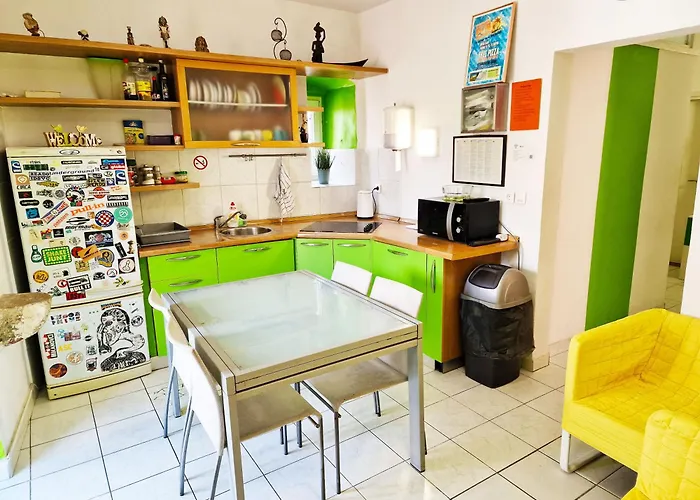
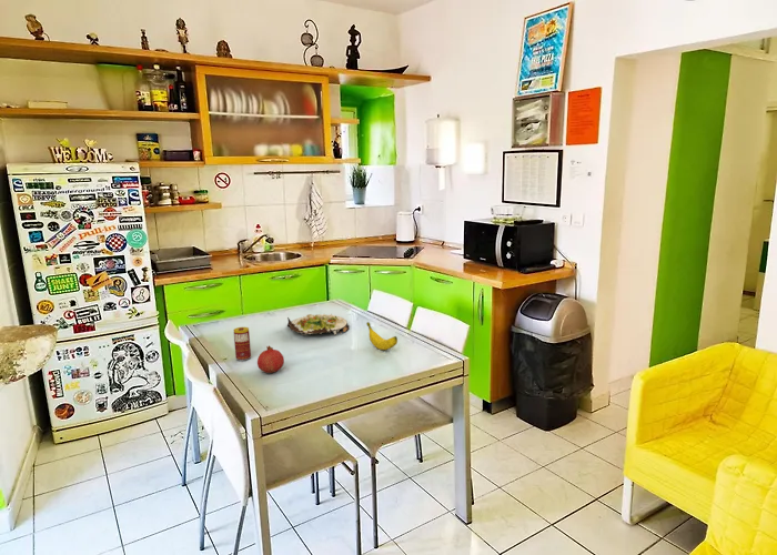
+ beverage can (242, 343)
+ fruit (270, 359)
+ salad plate (319, 322)
+ banana (381, 337)
